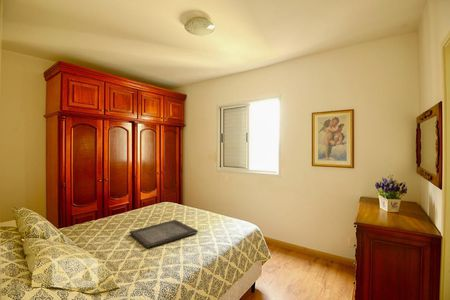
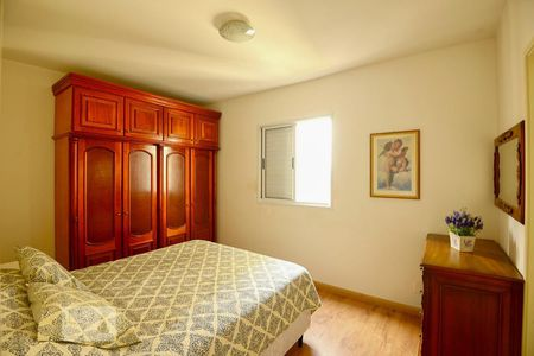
- serving tray (163, 231)
